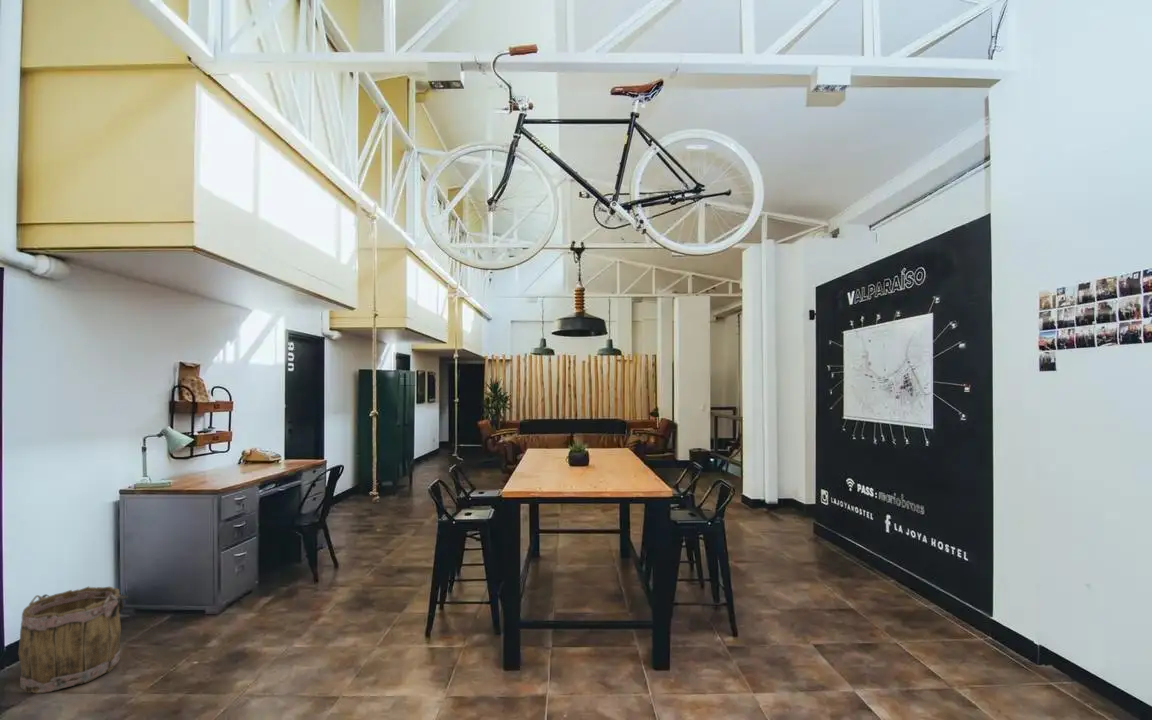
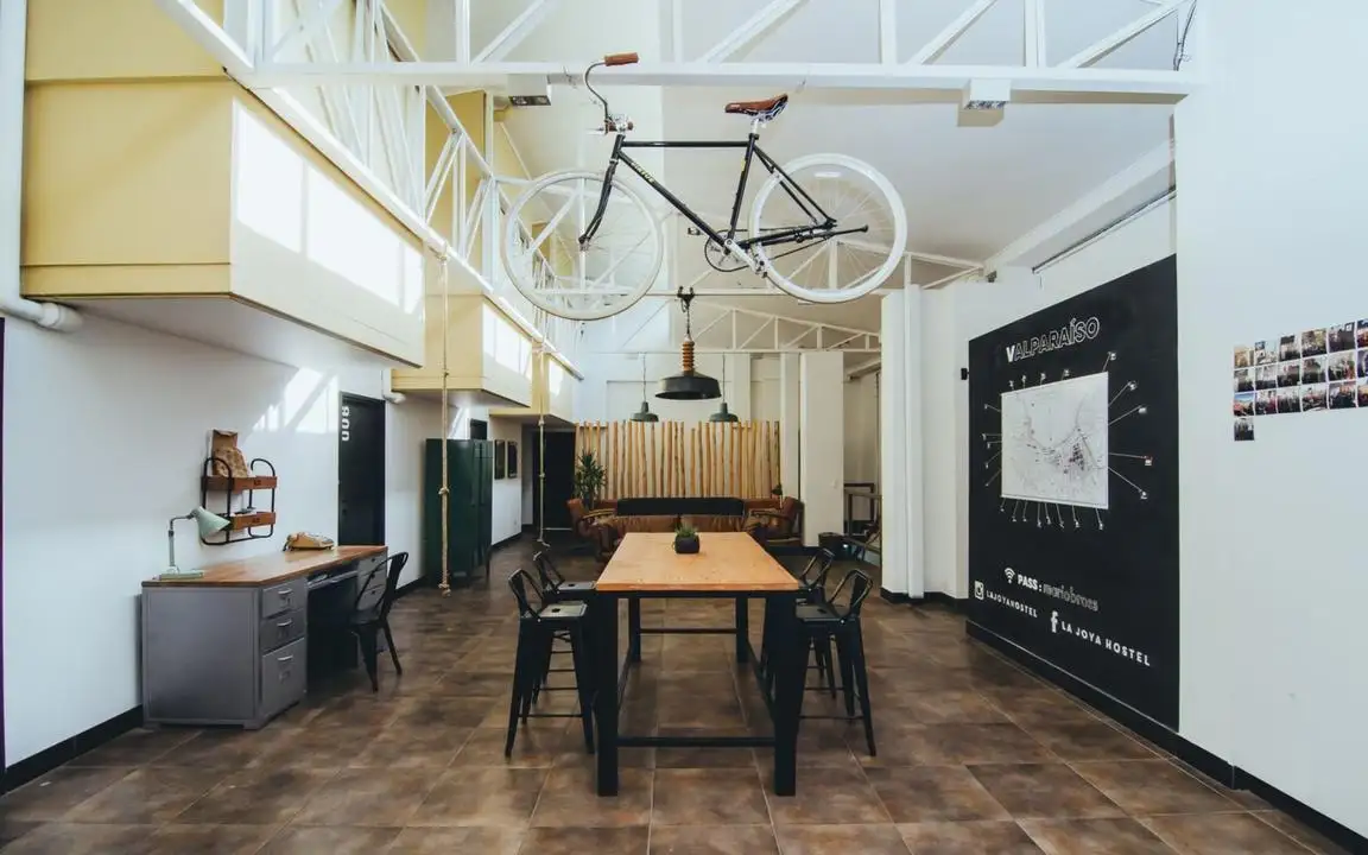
- bucket (75, 631)
